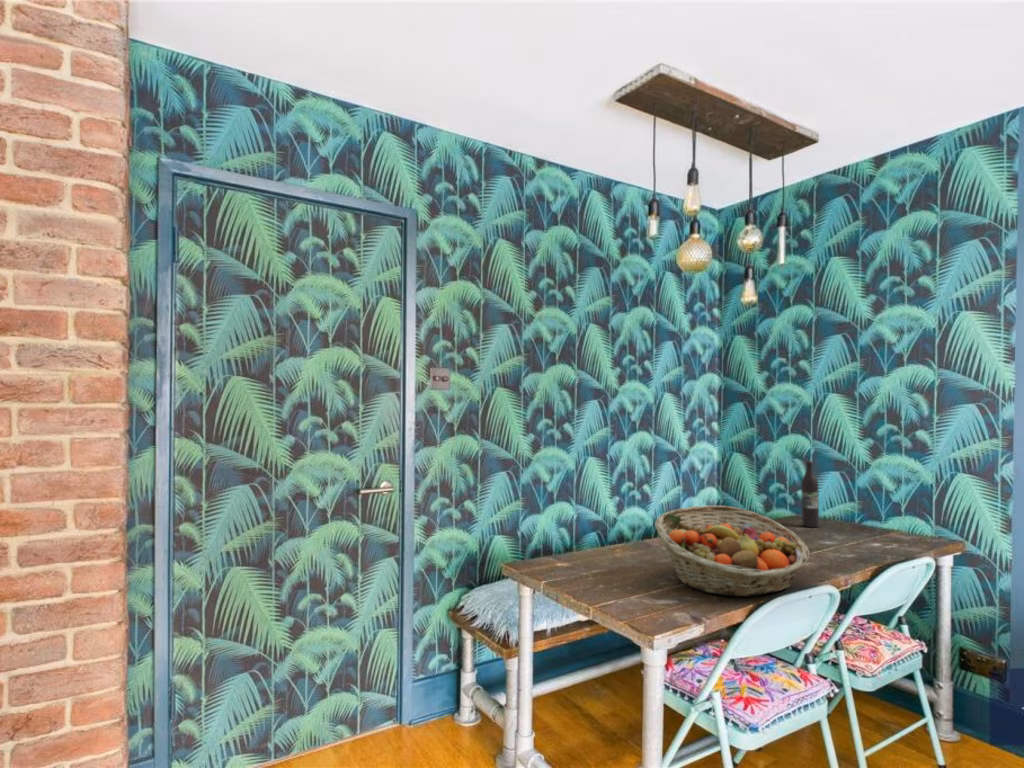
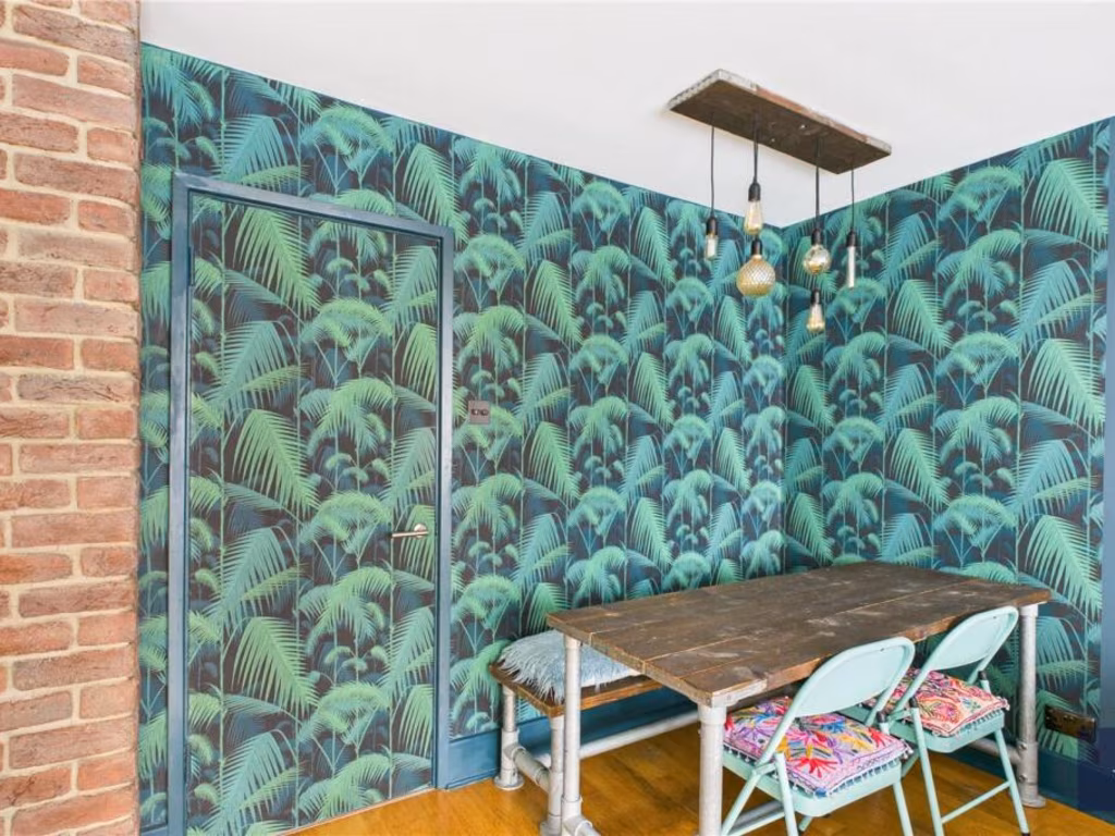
- fruit basket (730, 547)
- wine bottle (809, 493)
